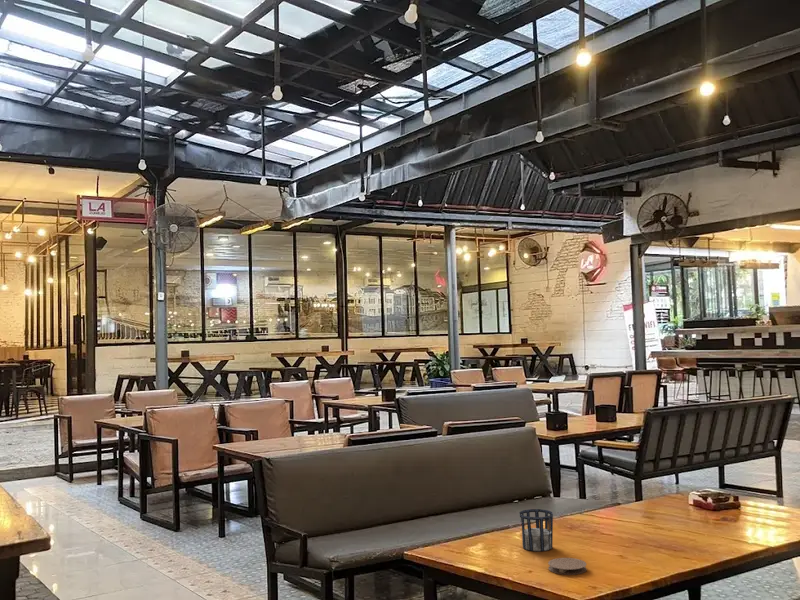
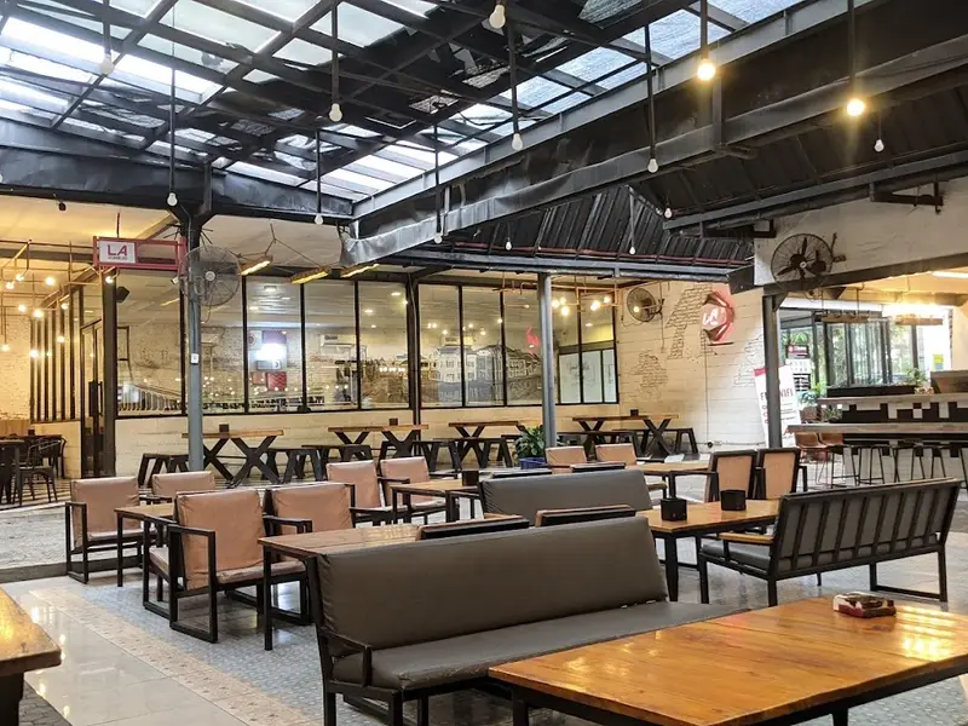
- coaster (567, 566)
- cup (536, 530)
